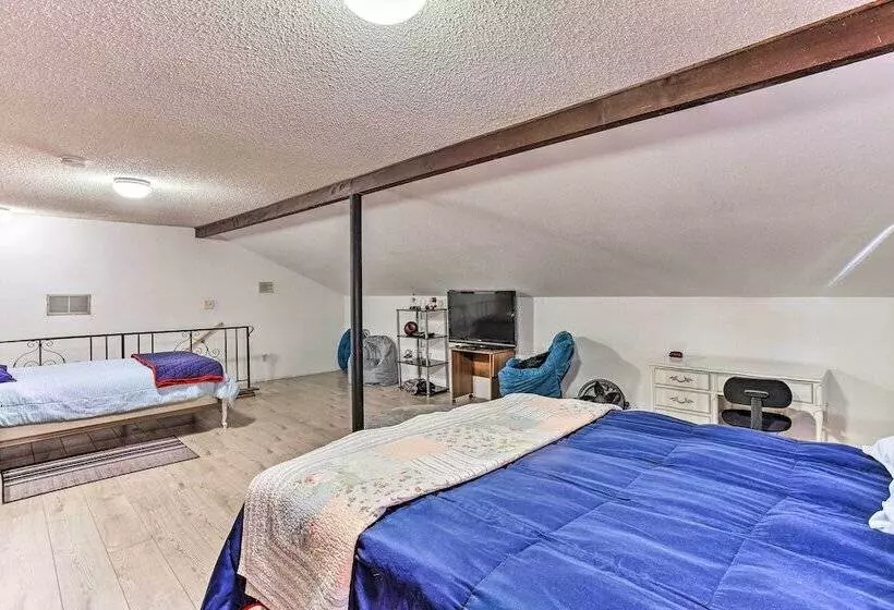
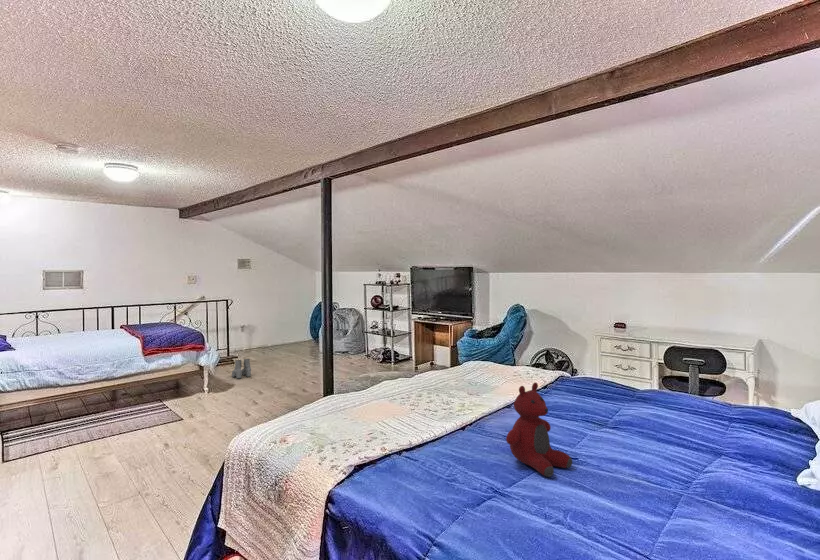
+ teddy bear (538, 425)
+ boots (240, 367)
